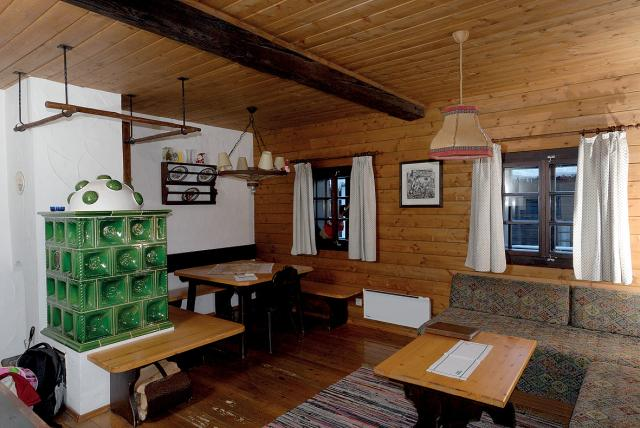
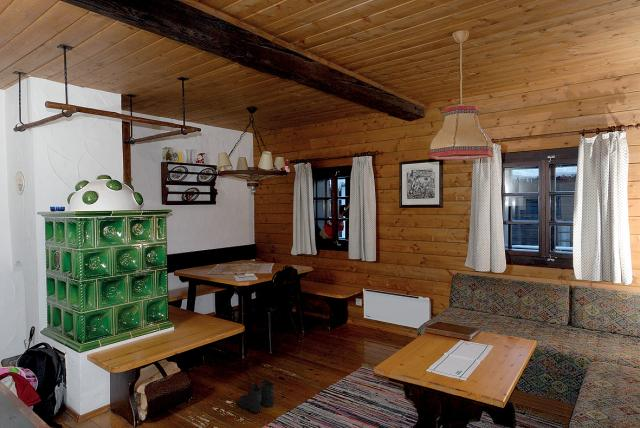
+ boots (256, 392)
